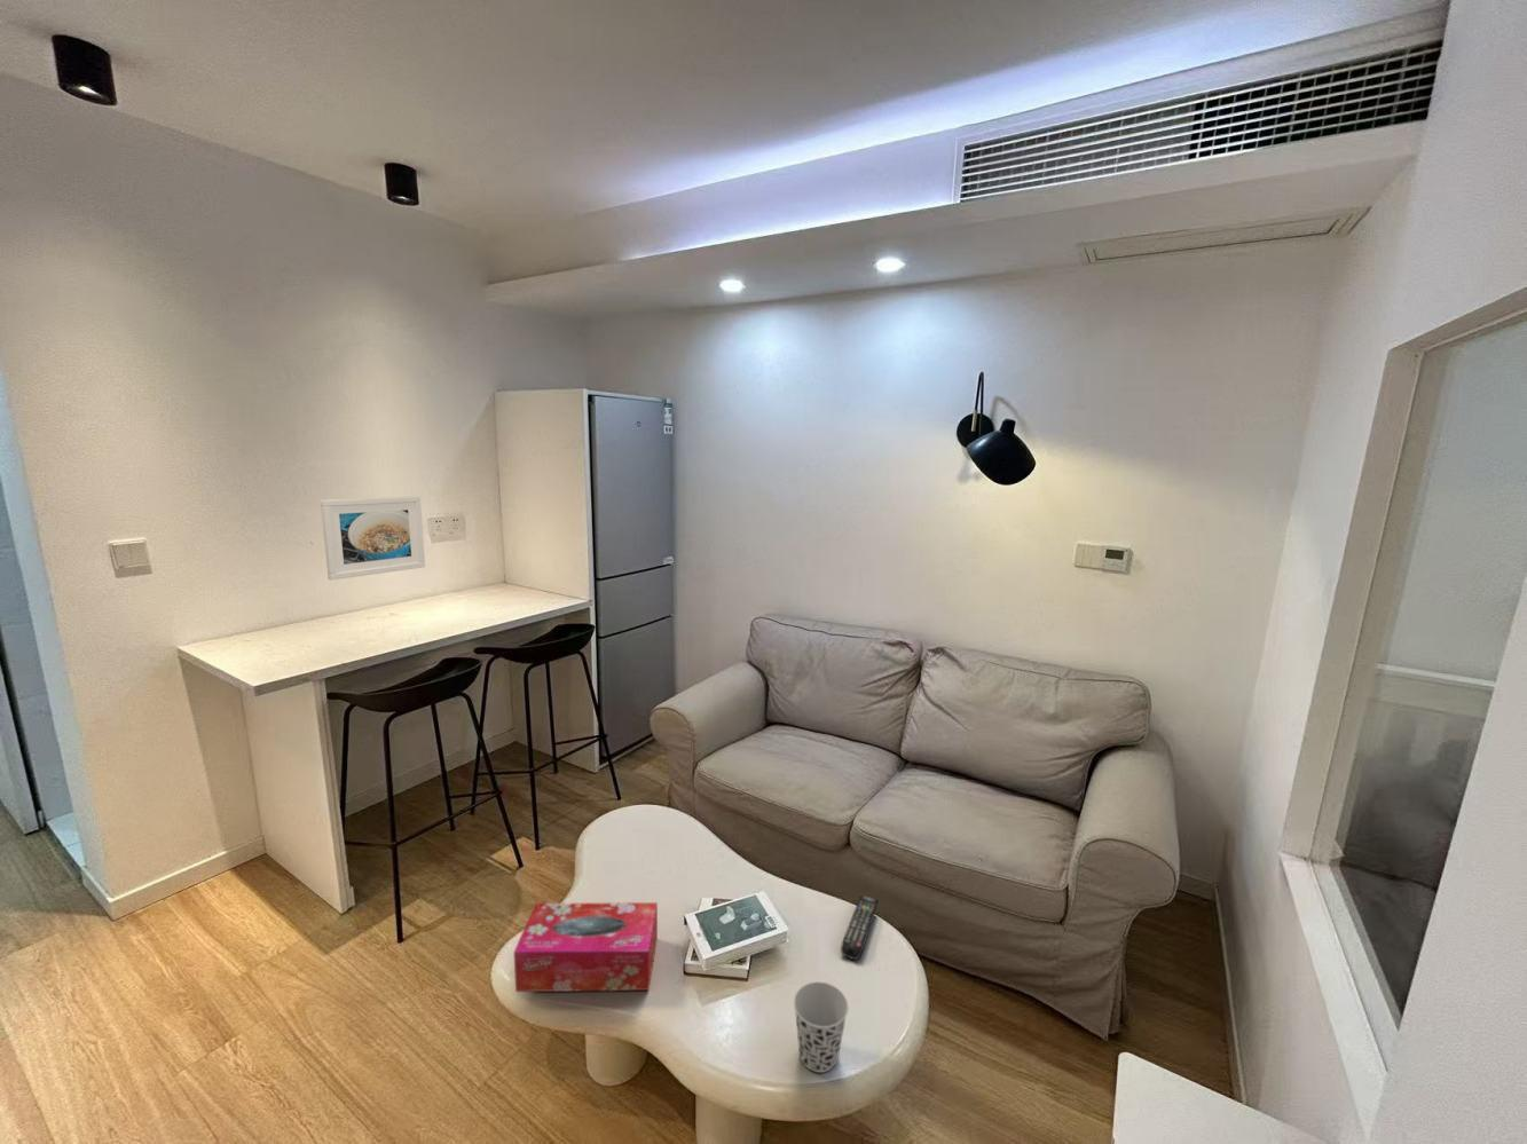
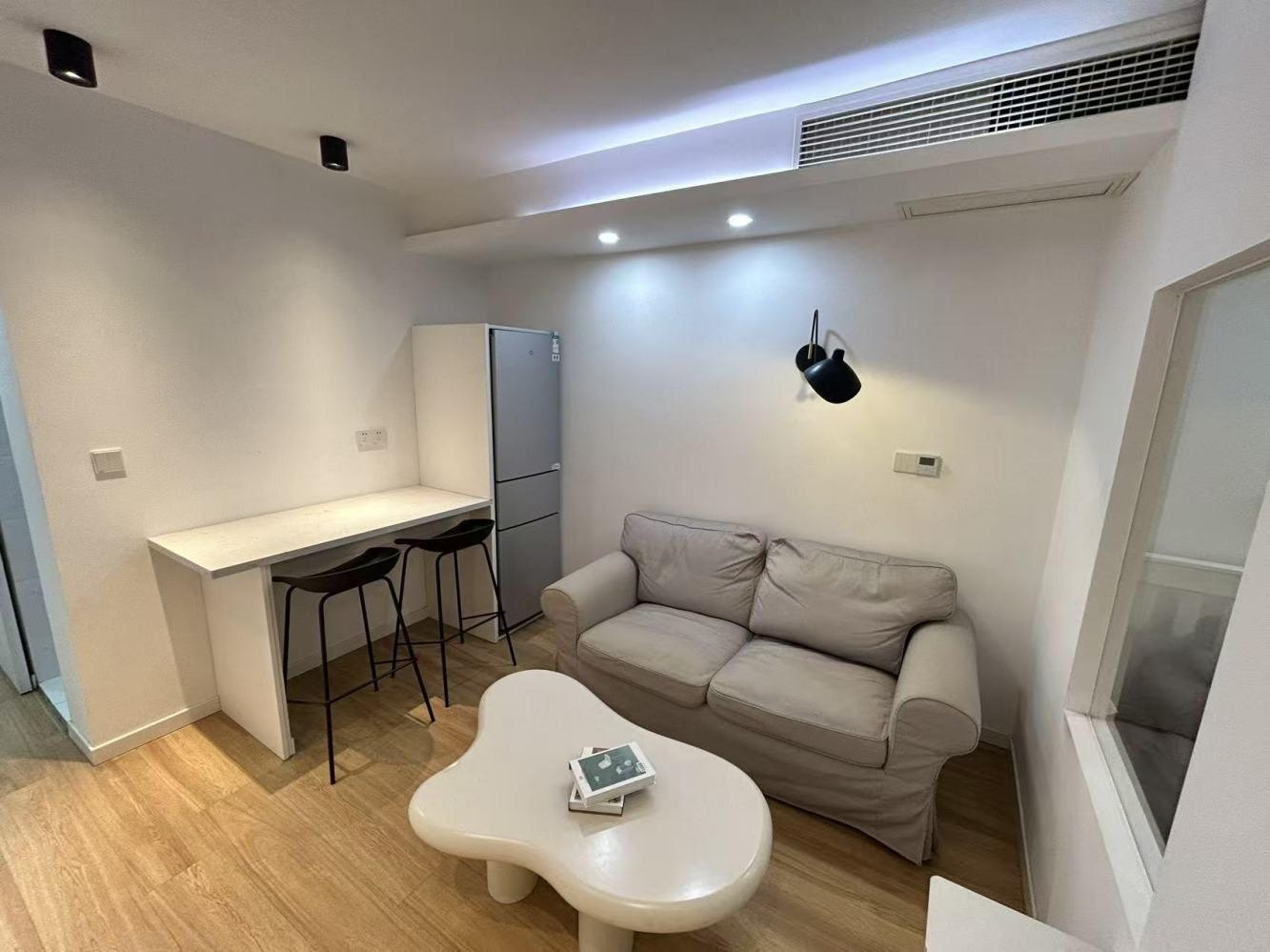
- cup (819, 1030)
- tissue box (590, 945)
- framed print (375, 536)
- remote control (861, 923)
